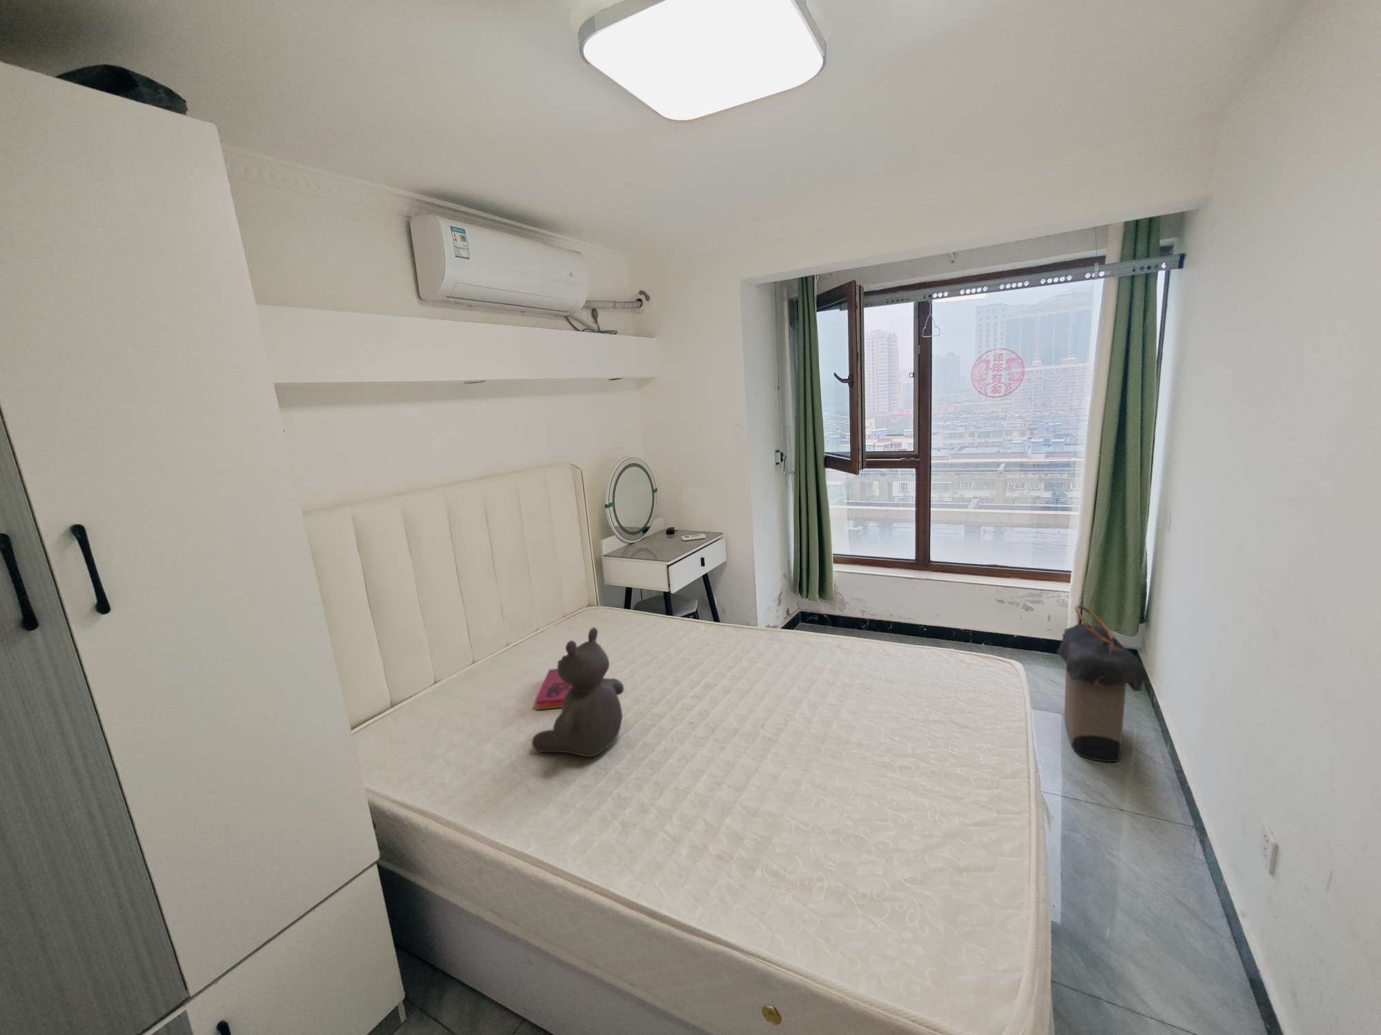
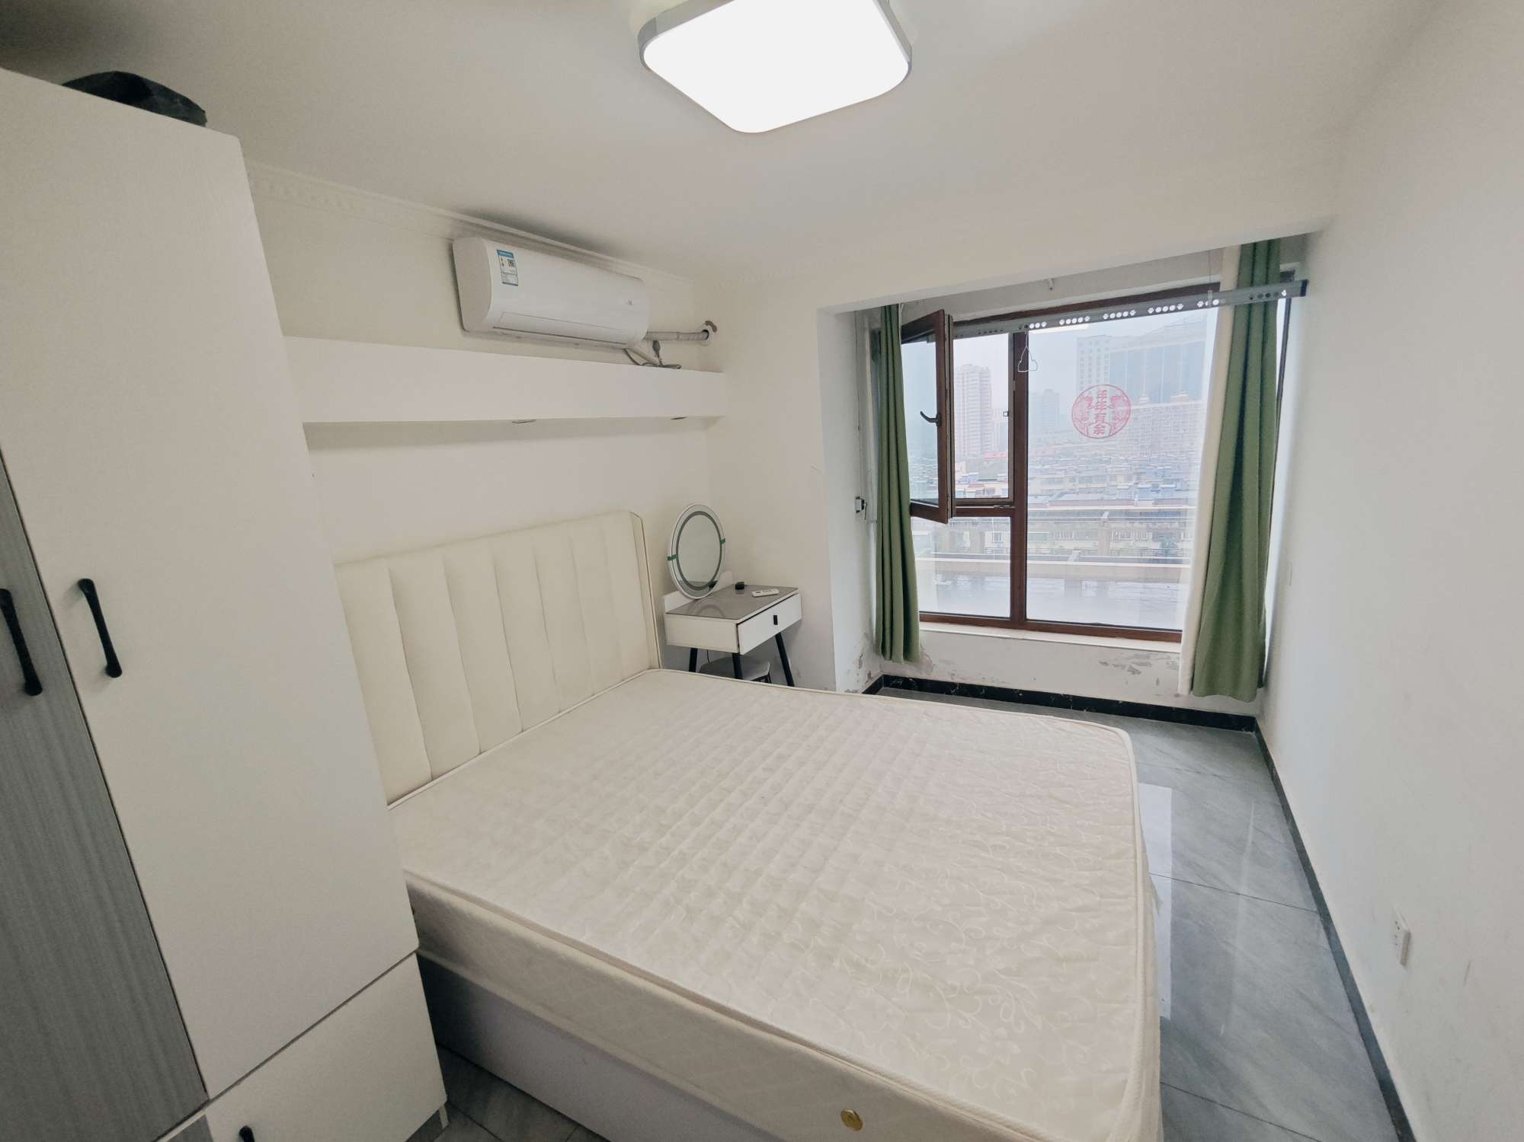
- teddy bear (574, 689)
- laundry hamper (1097, 676)
- hardback book (568, 686)
